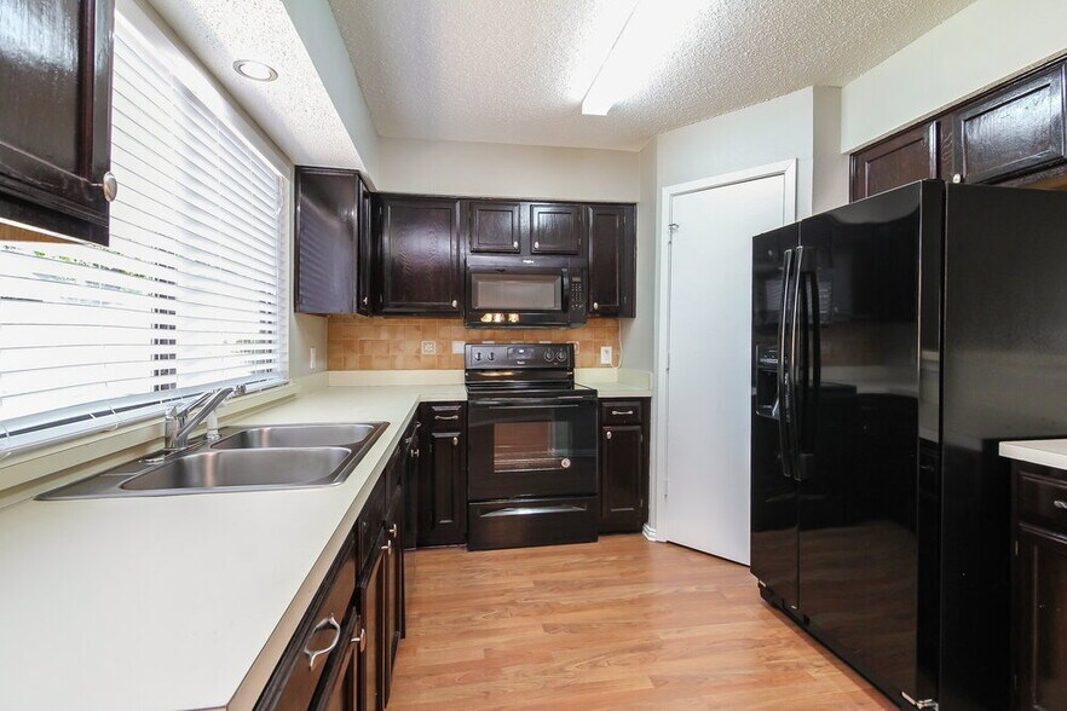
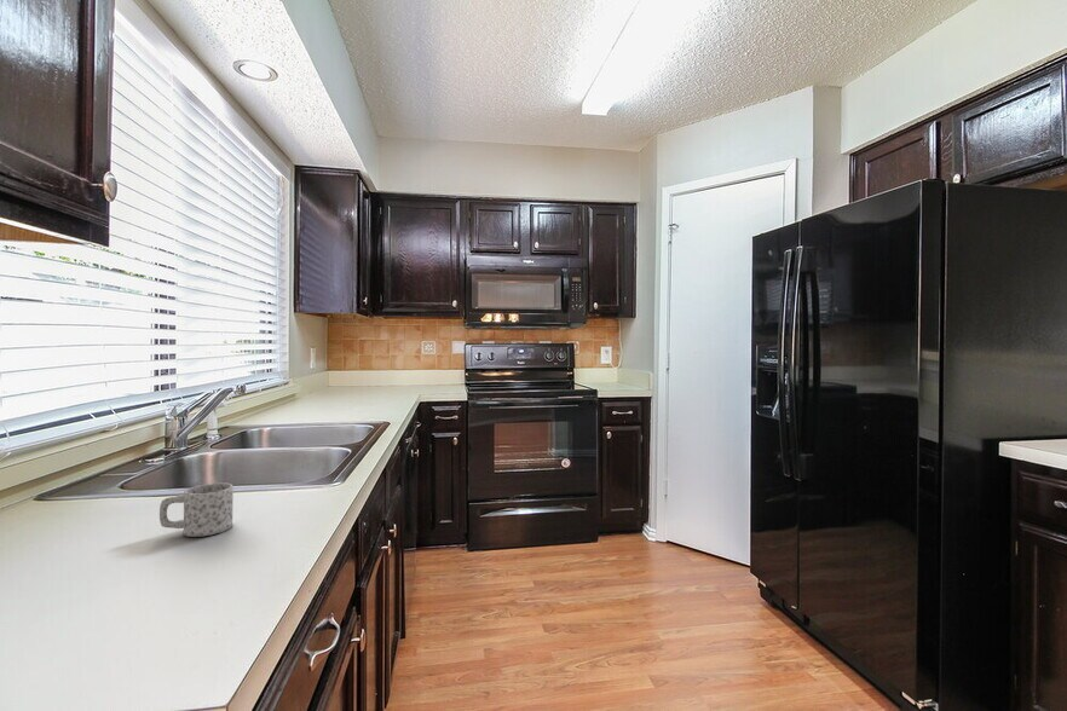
+ mug (196, 509)
